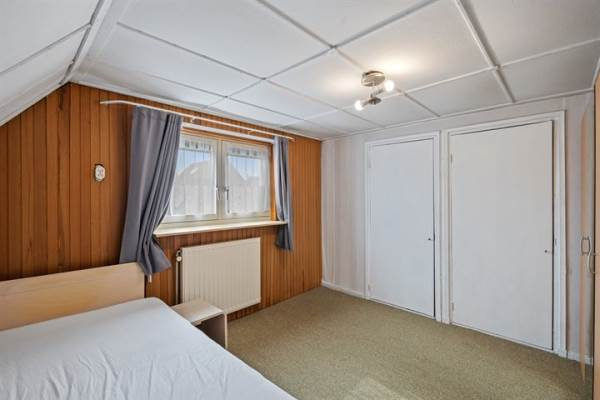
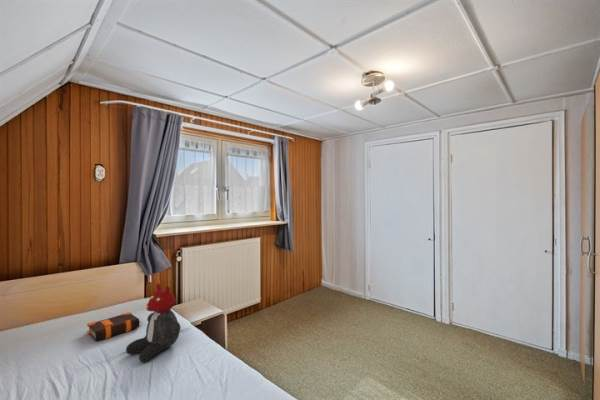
+ bible (116, 324)
+ teddy bear (154, 318)
